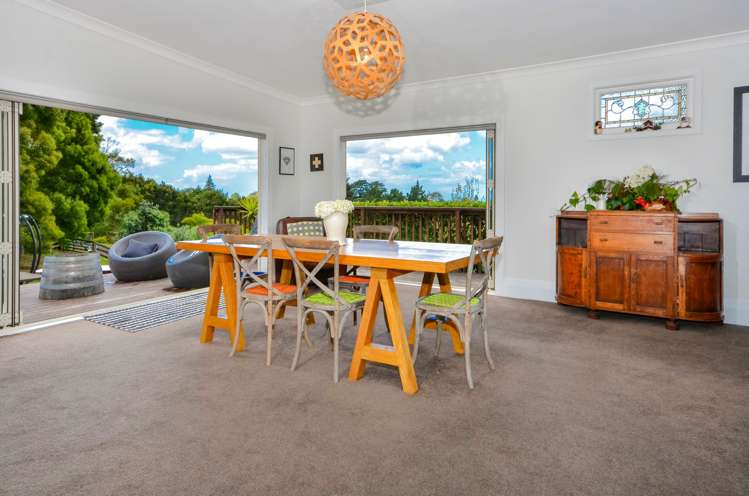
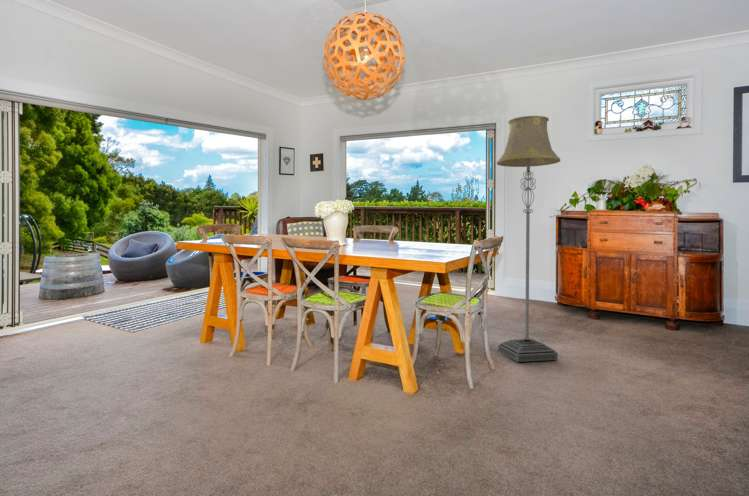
+ floor lamp (527, 238)
